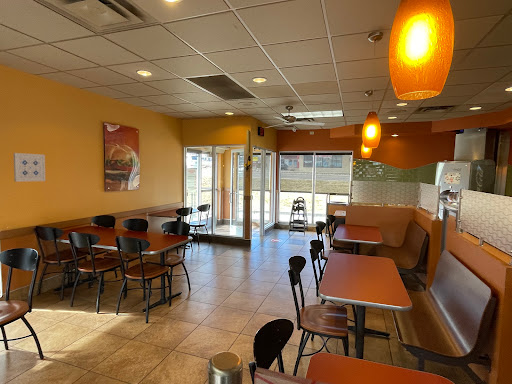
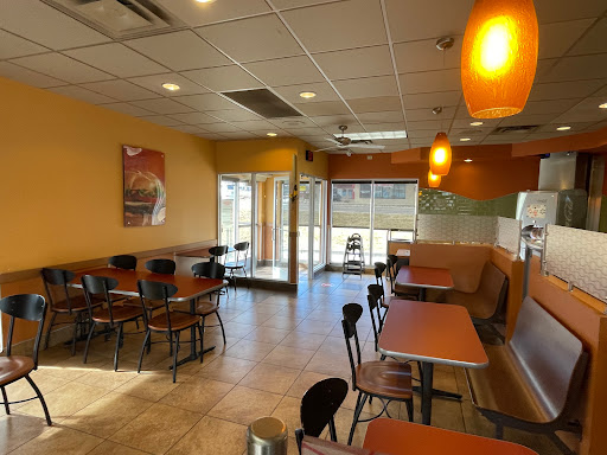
- wall art (30, 167)
